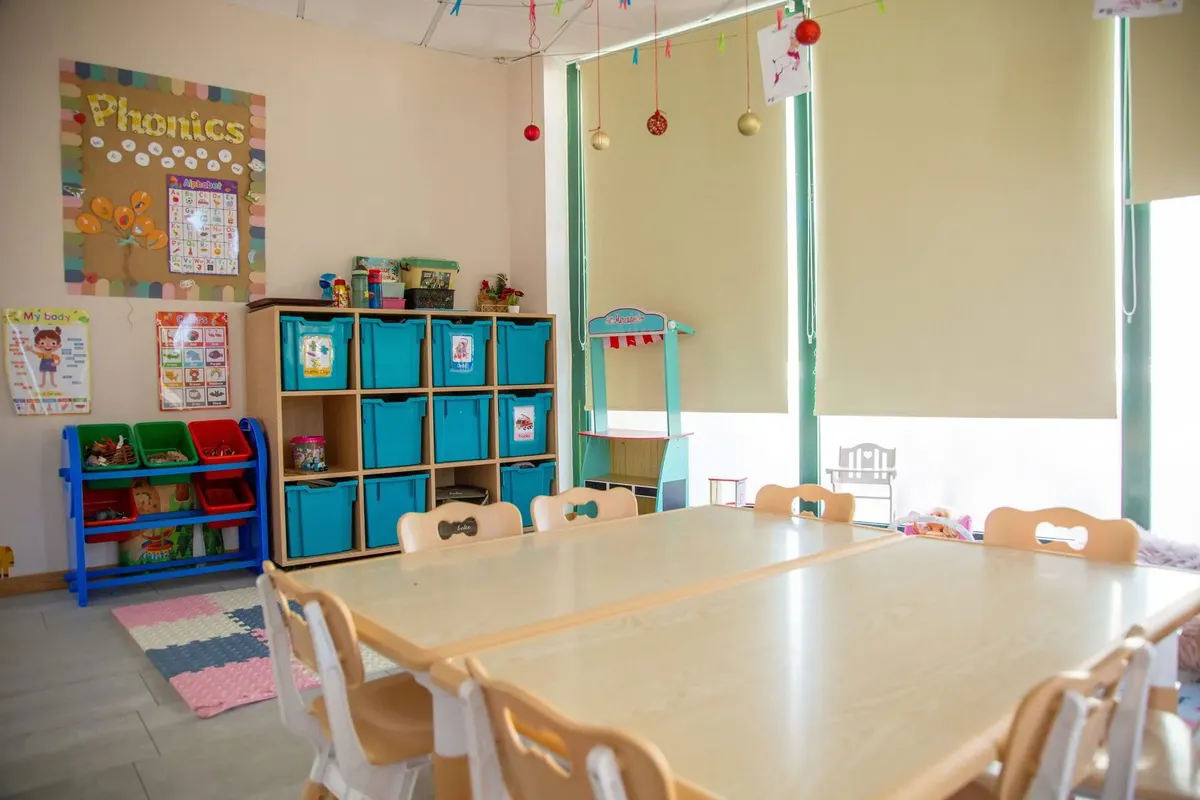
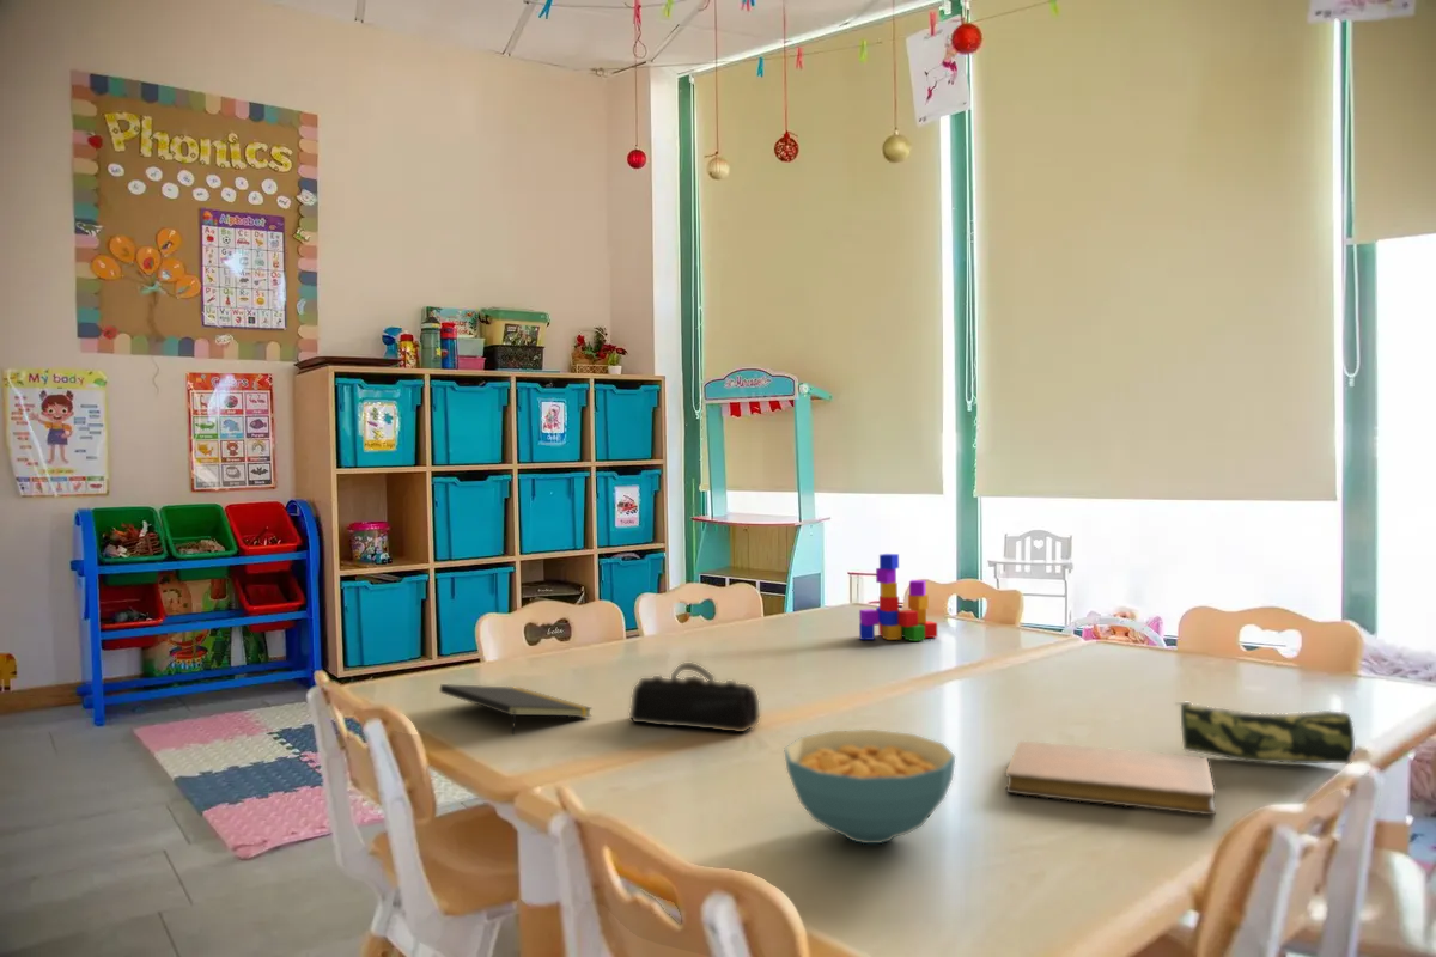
+ notebook (1108, 773)
+ pencil case (1259, 733)
+ pencil case (694, 693)
+ toy blocks (896, 595)
+ cereal bowl (868, 793)
+ notepad (515, 700)
